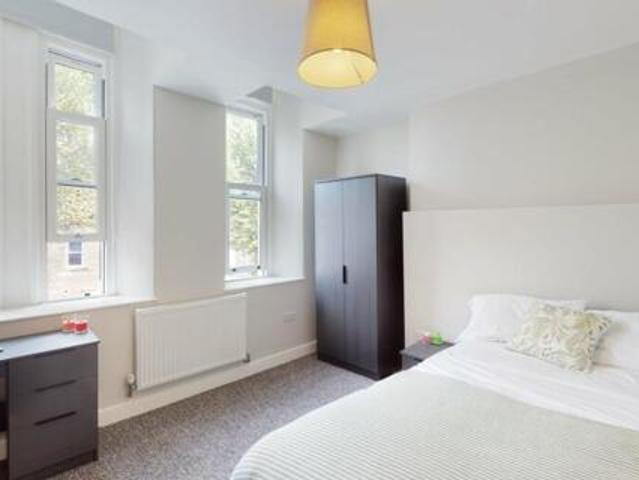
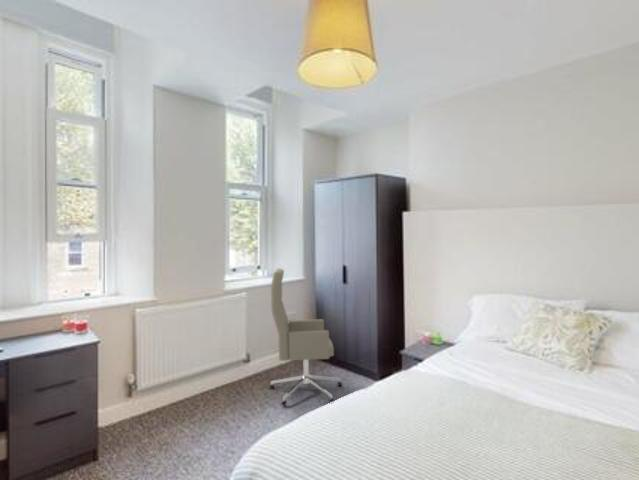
+ office chair (301, 330)
